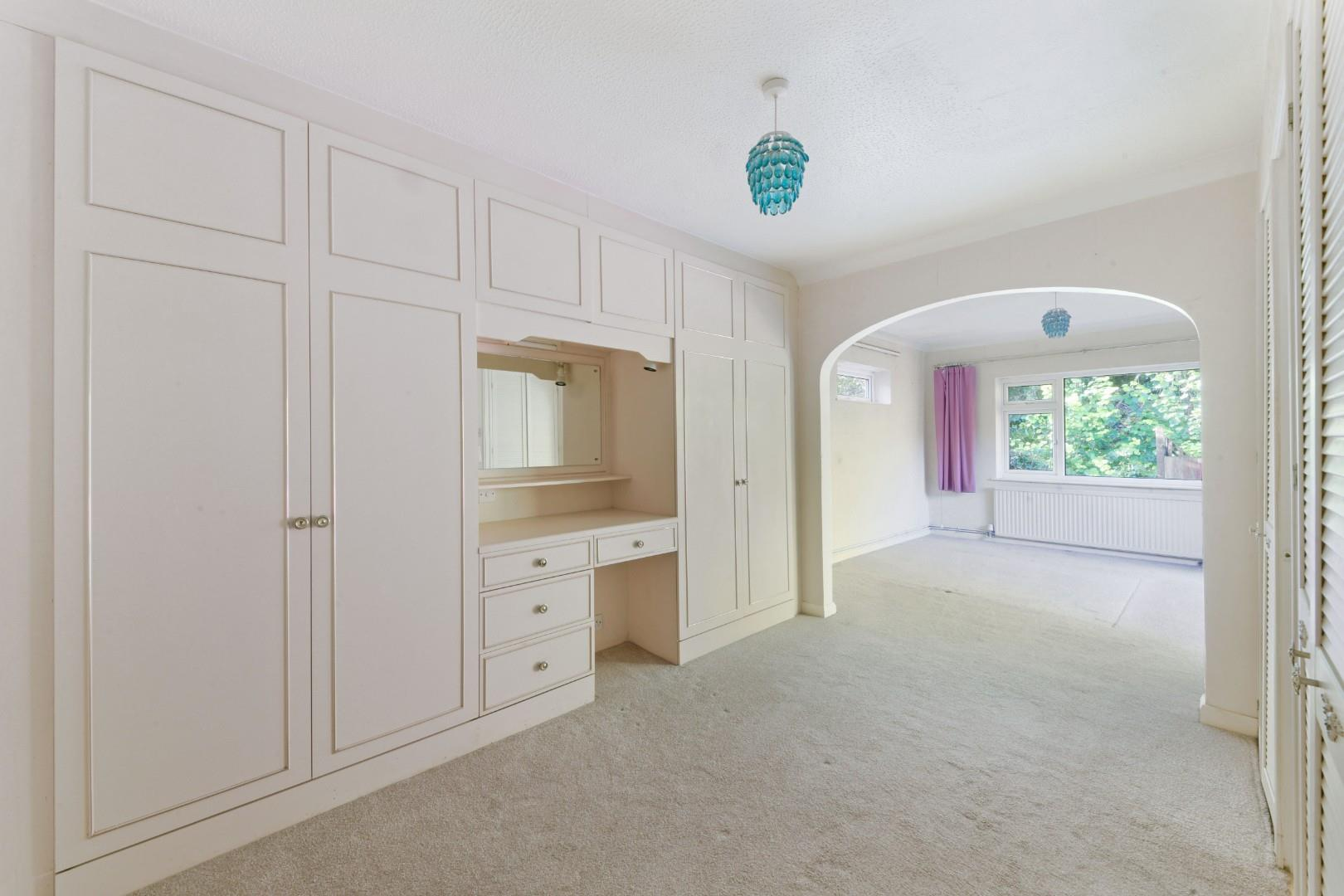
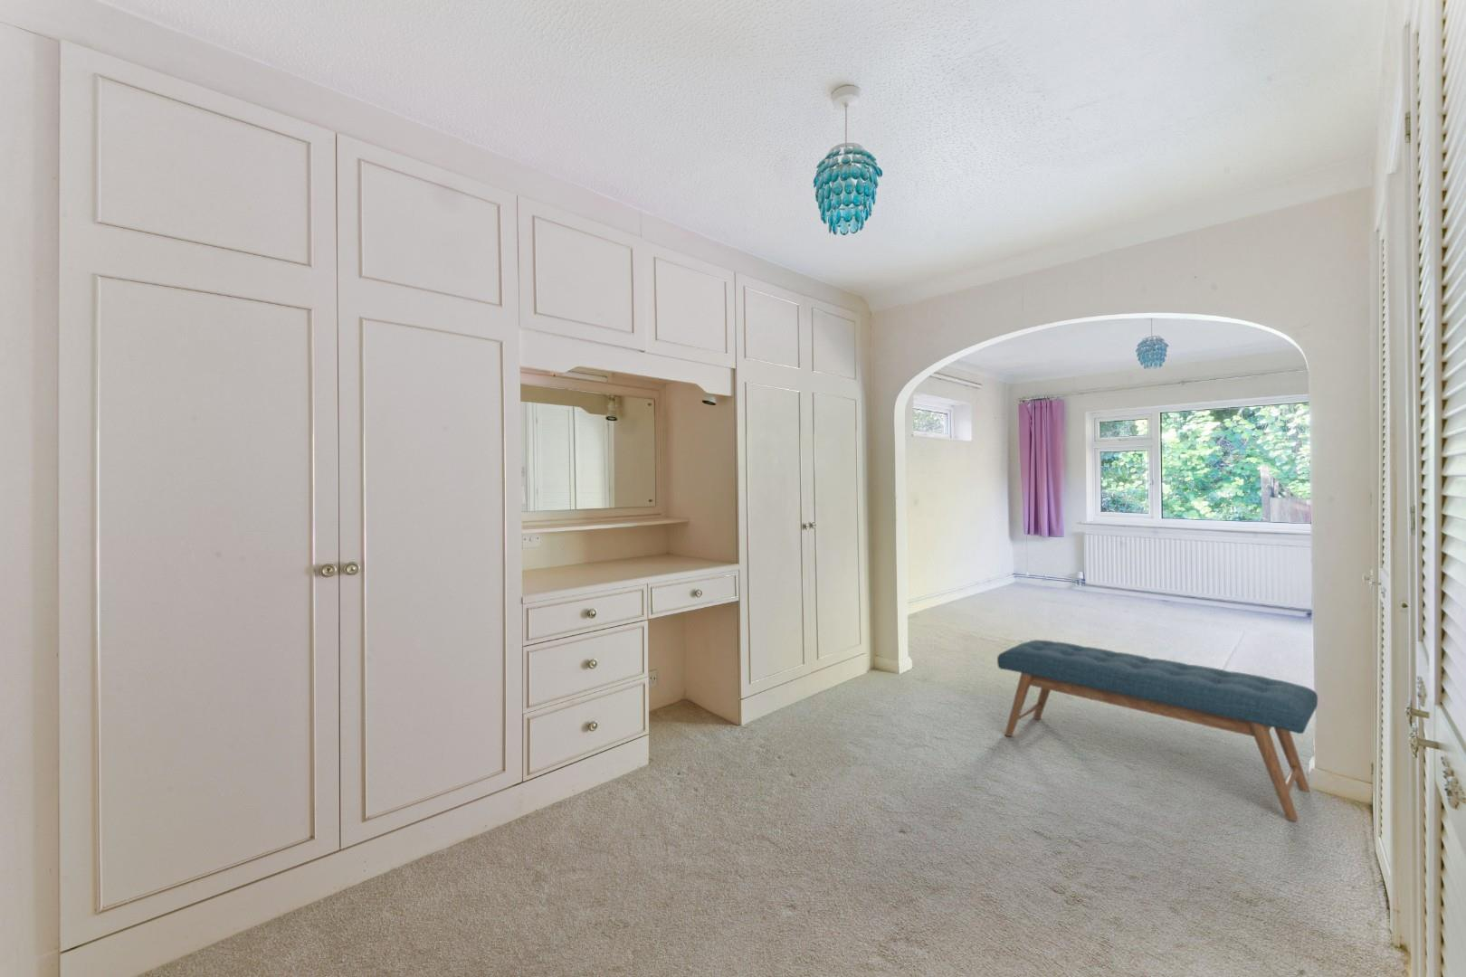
+ bench (1140, 710)
